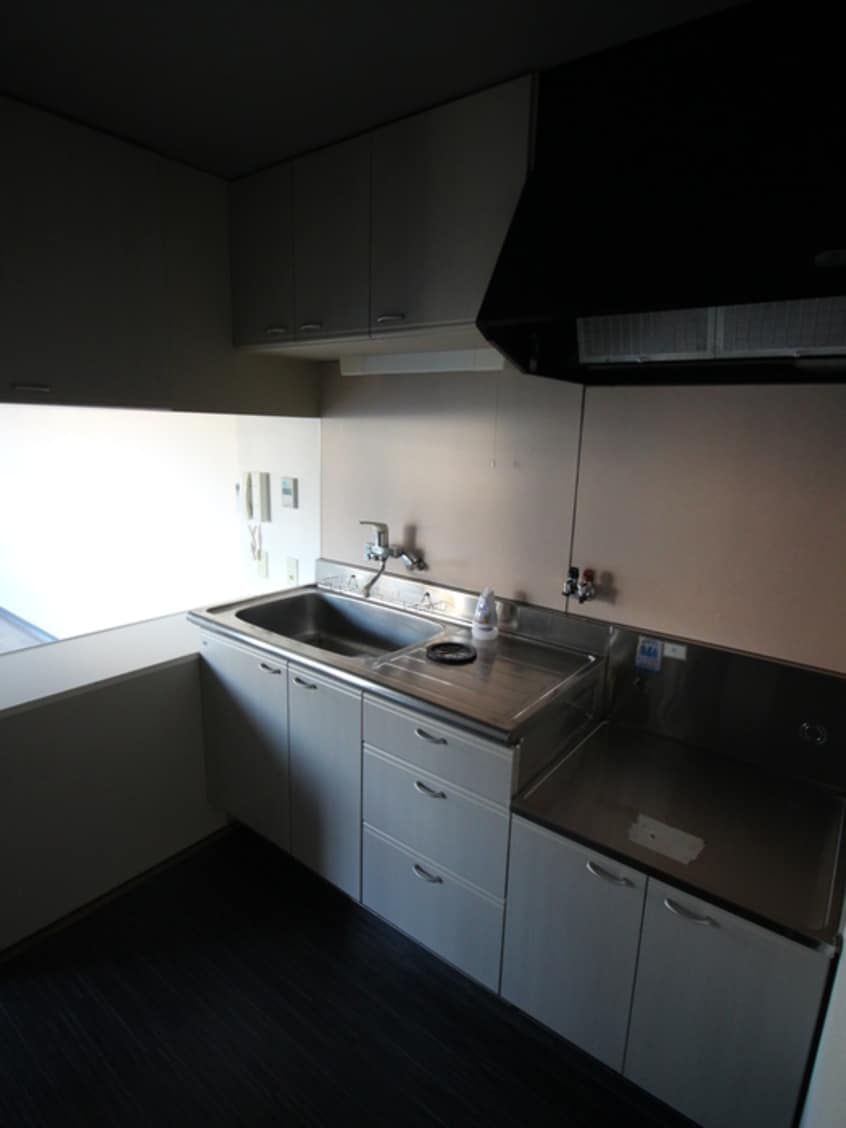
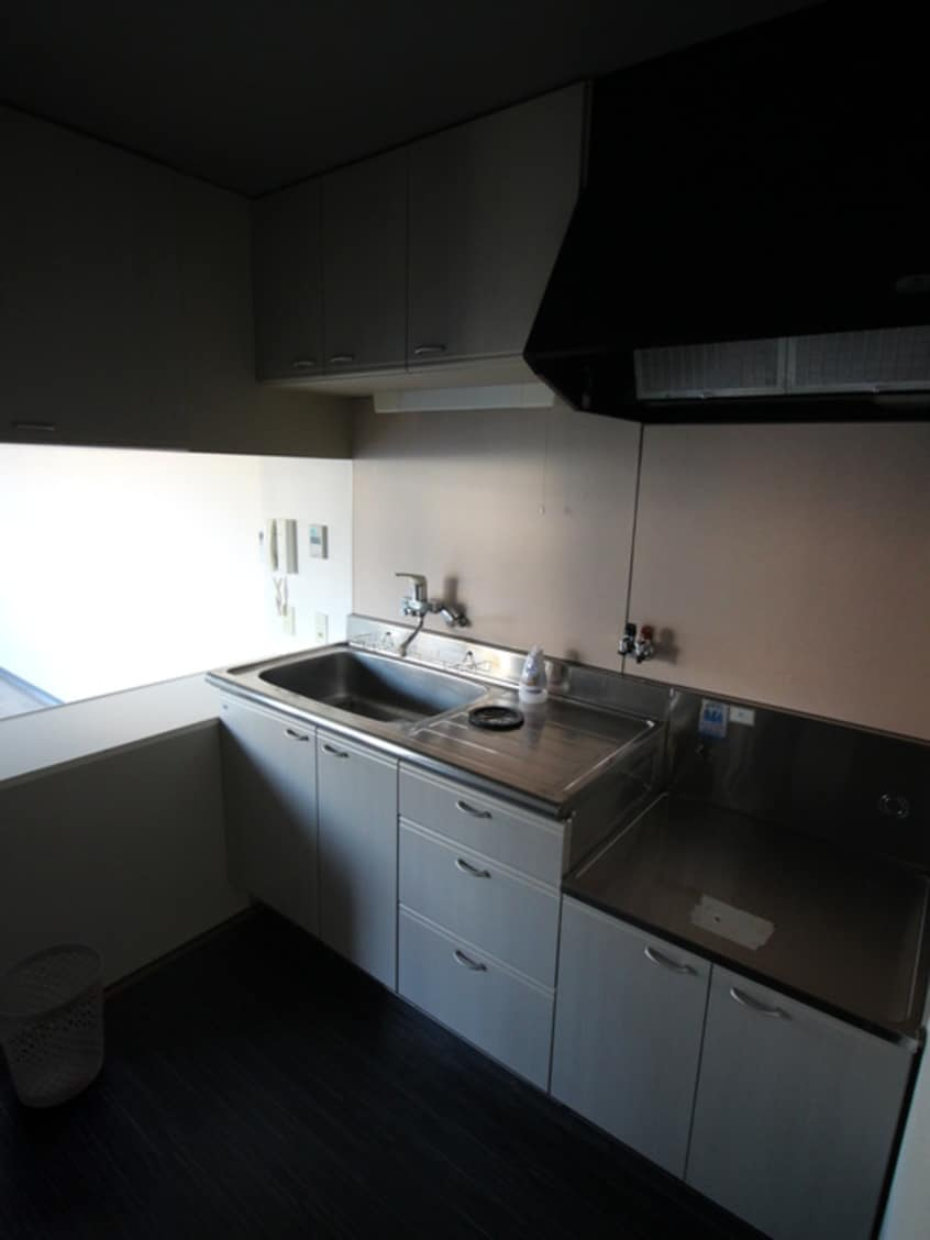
+ wastebasket (54, 1025)
